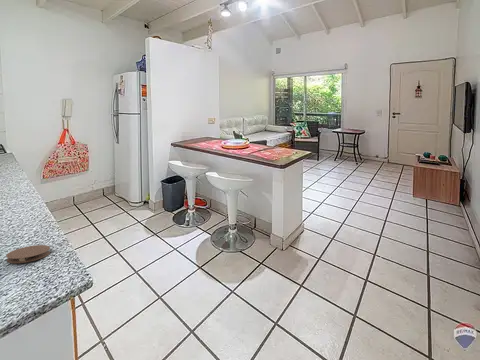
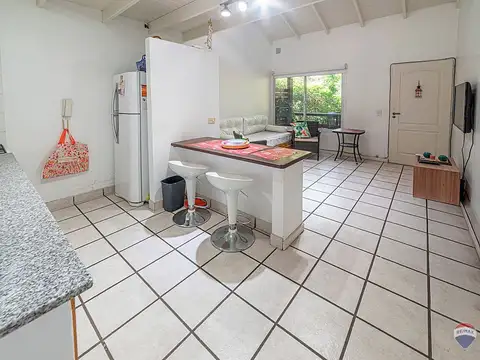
- coaster (29, 253)
